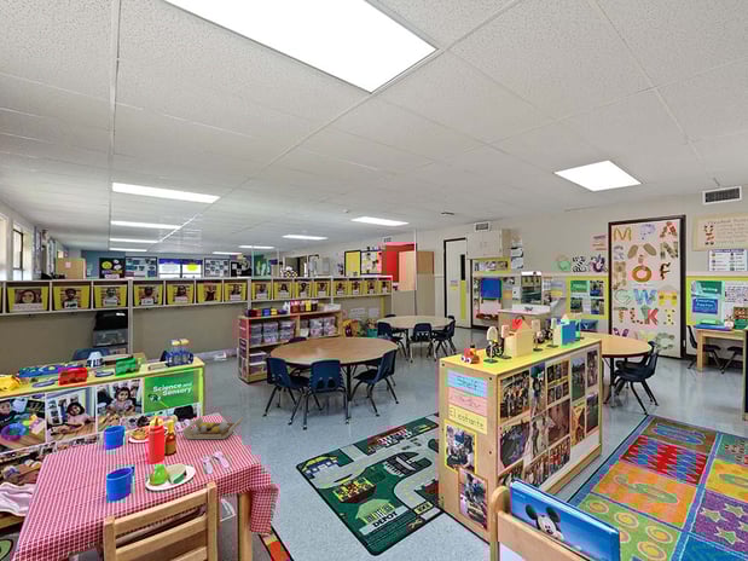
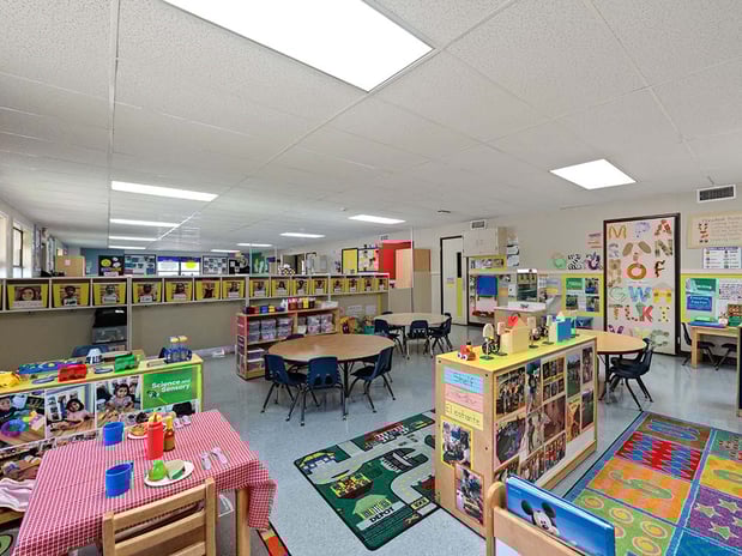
- toy food set (214, 424)
